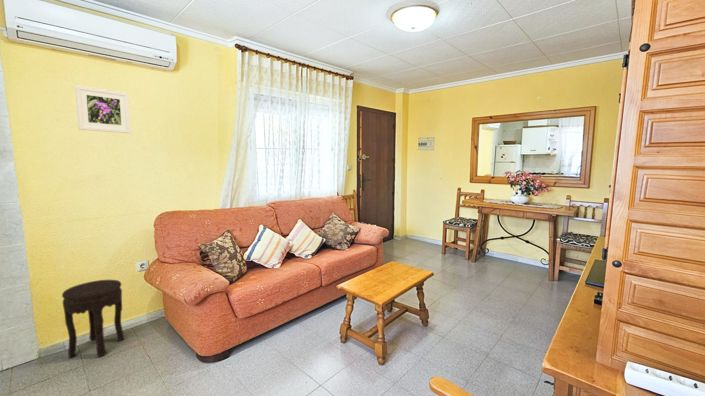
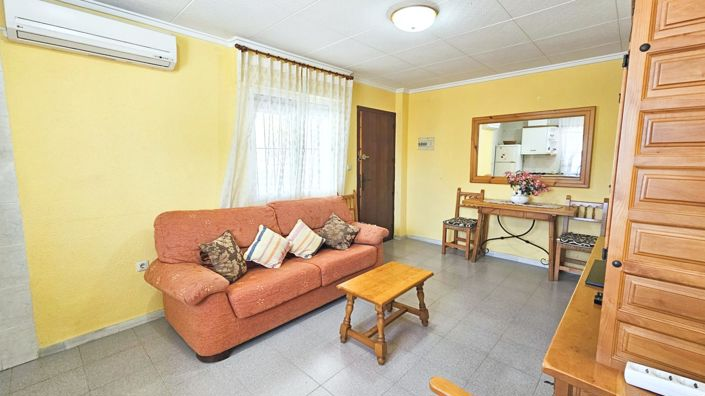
- side table (95, 317)
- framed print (104, 110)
